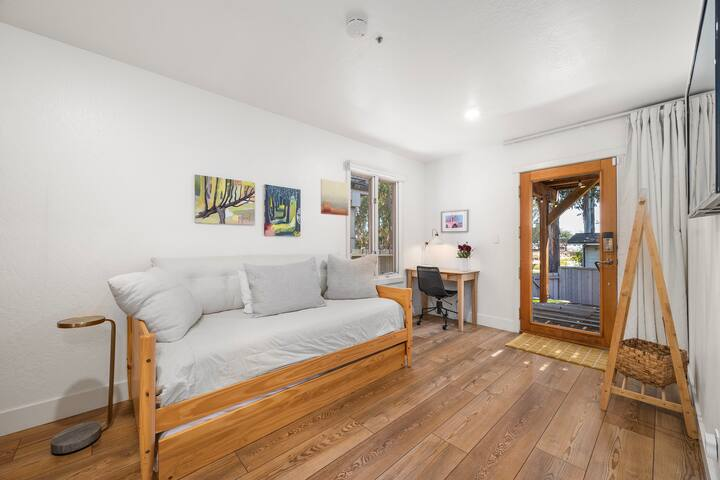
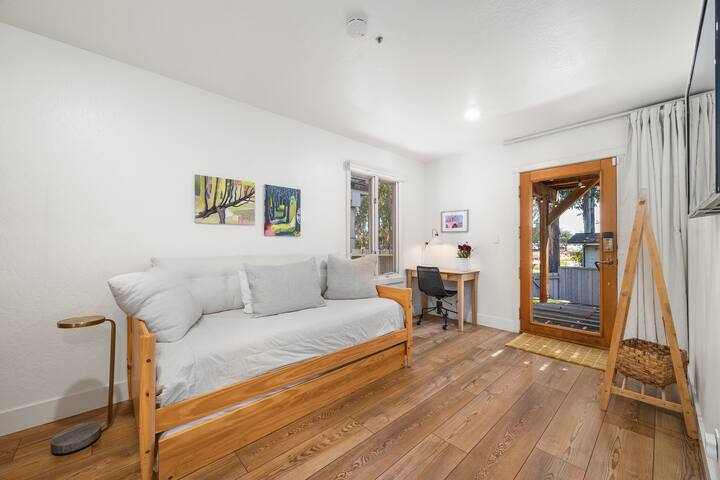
- wall art (334, 197)
